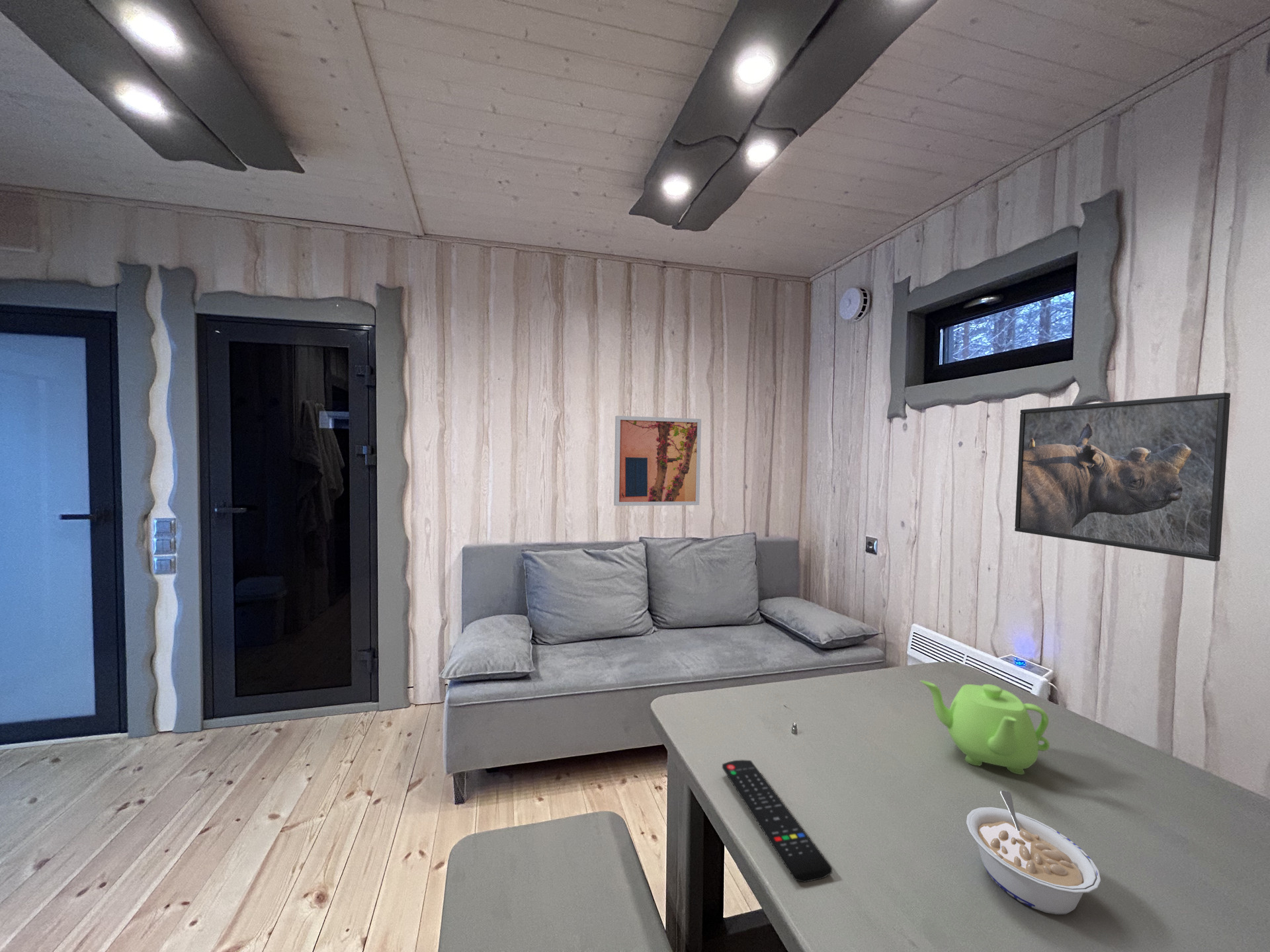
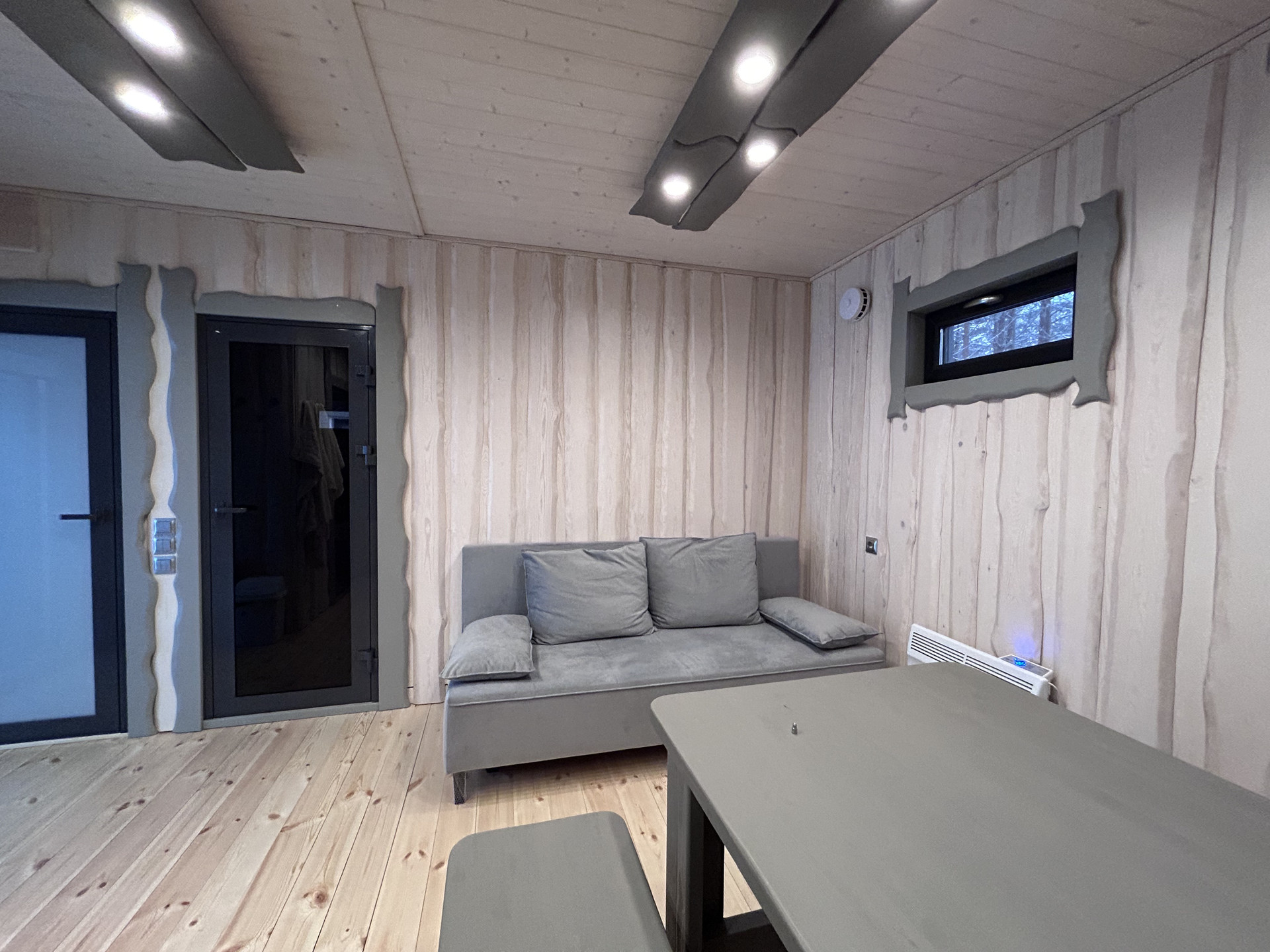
- teapot (985, 725)
- wall art (657, 461)
- remote control (768, 811)
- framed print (1104, 473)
- legume (1023, 855)
